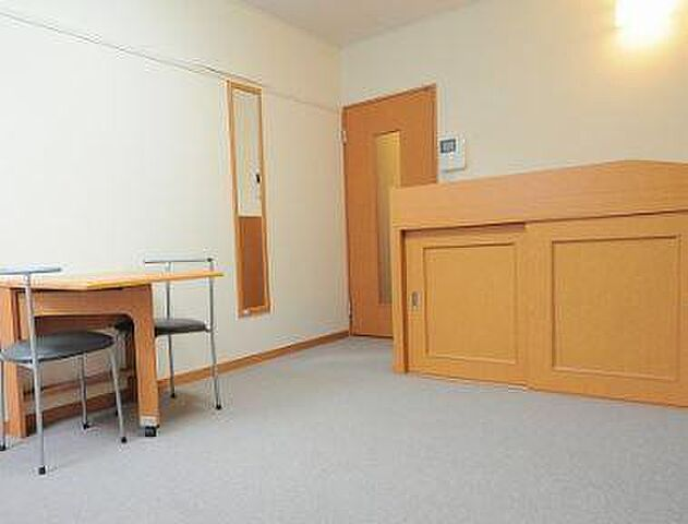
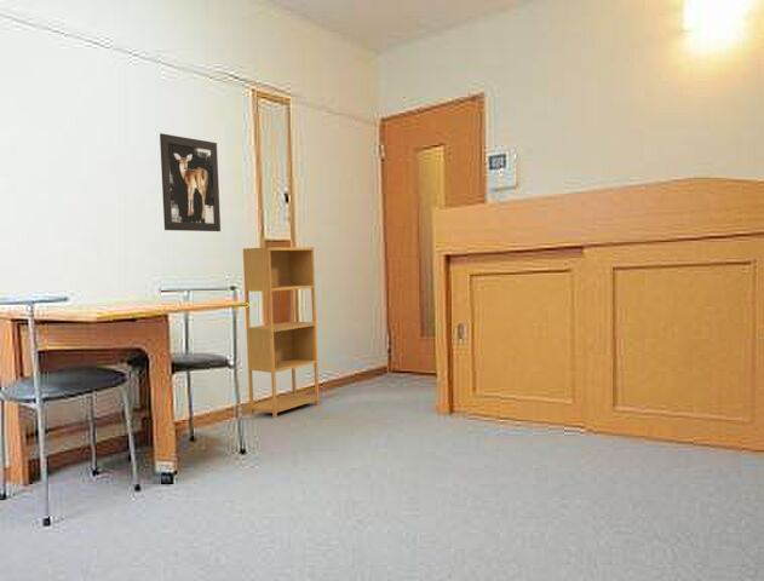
+ wall art (191, 184)
+ shelving unit (282, 328)
